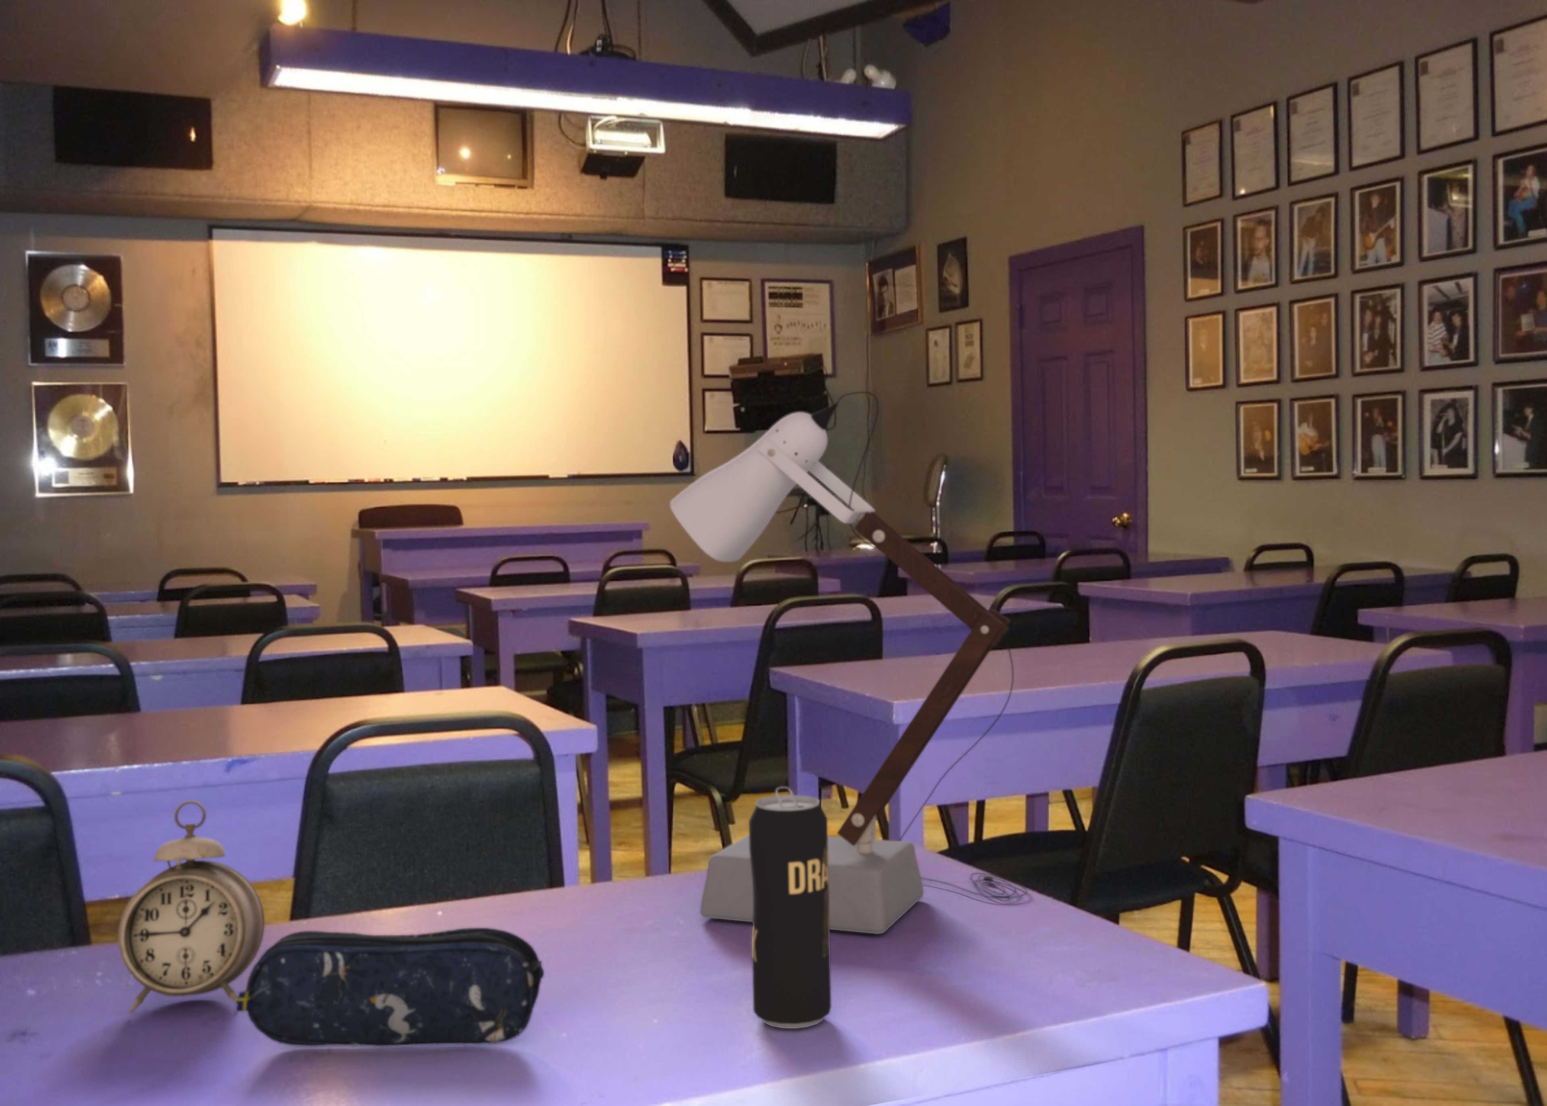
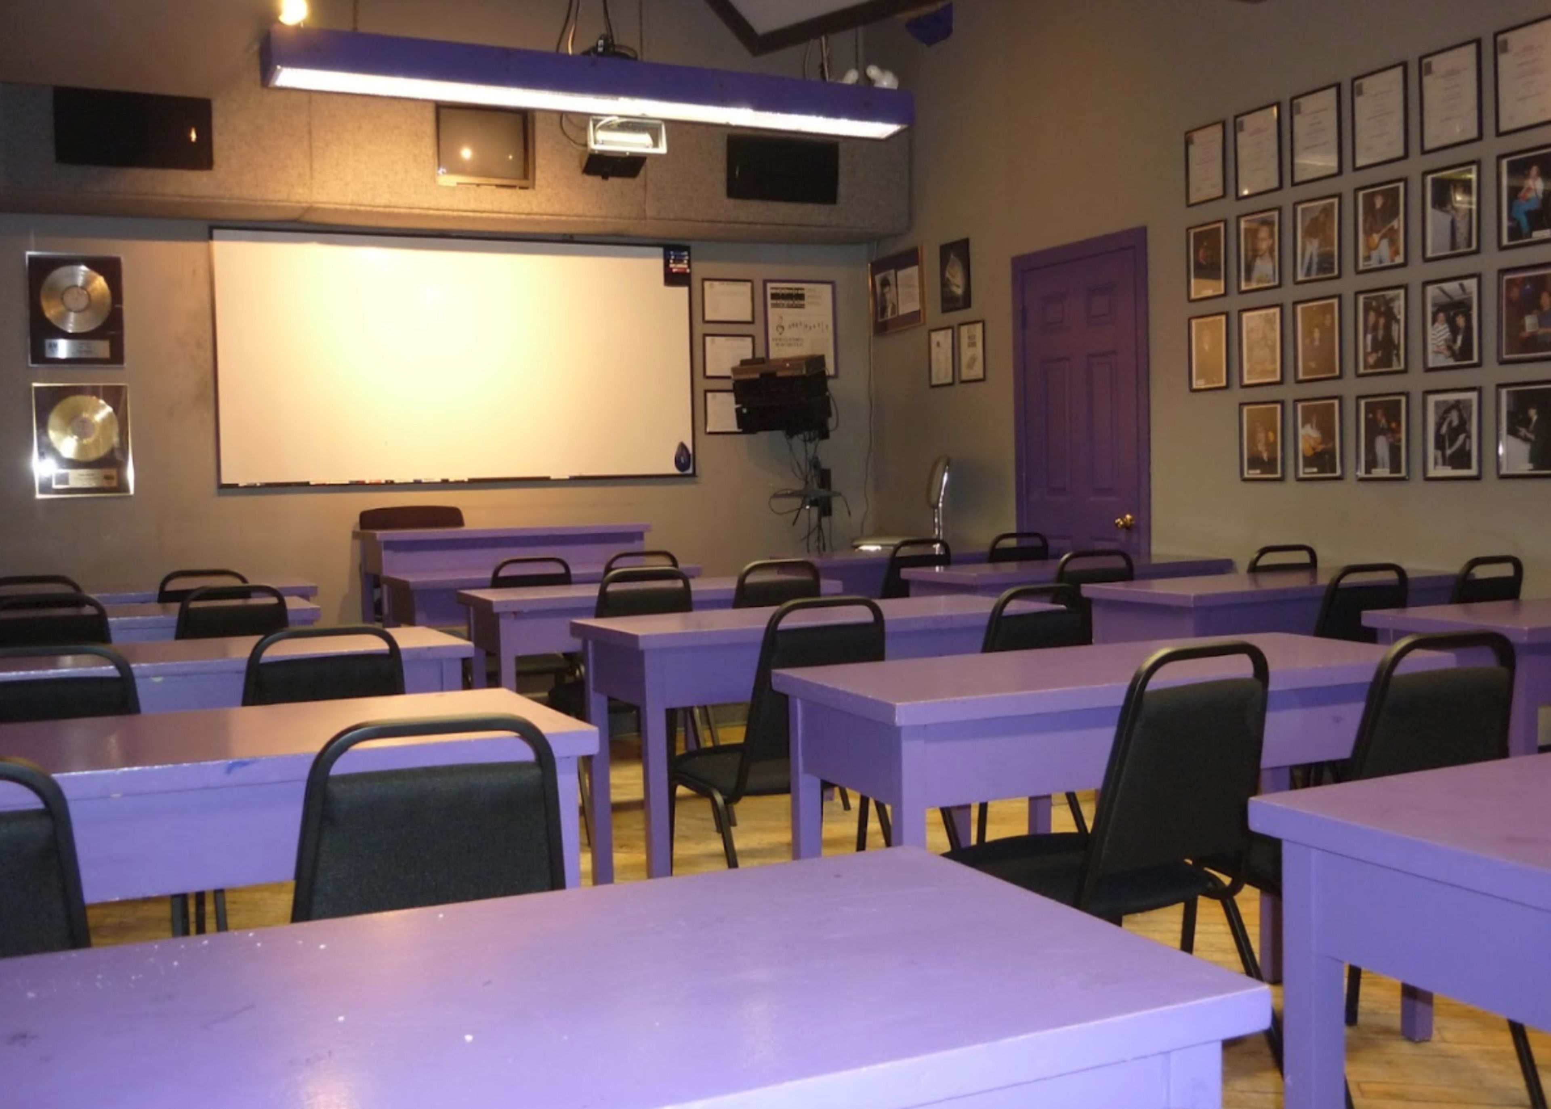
- alarm clock (189, 901)
- beverage can (789, 904)
- pencil case (395, 989)
- desk lamp (928, 694)
